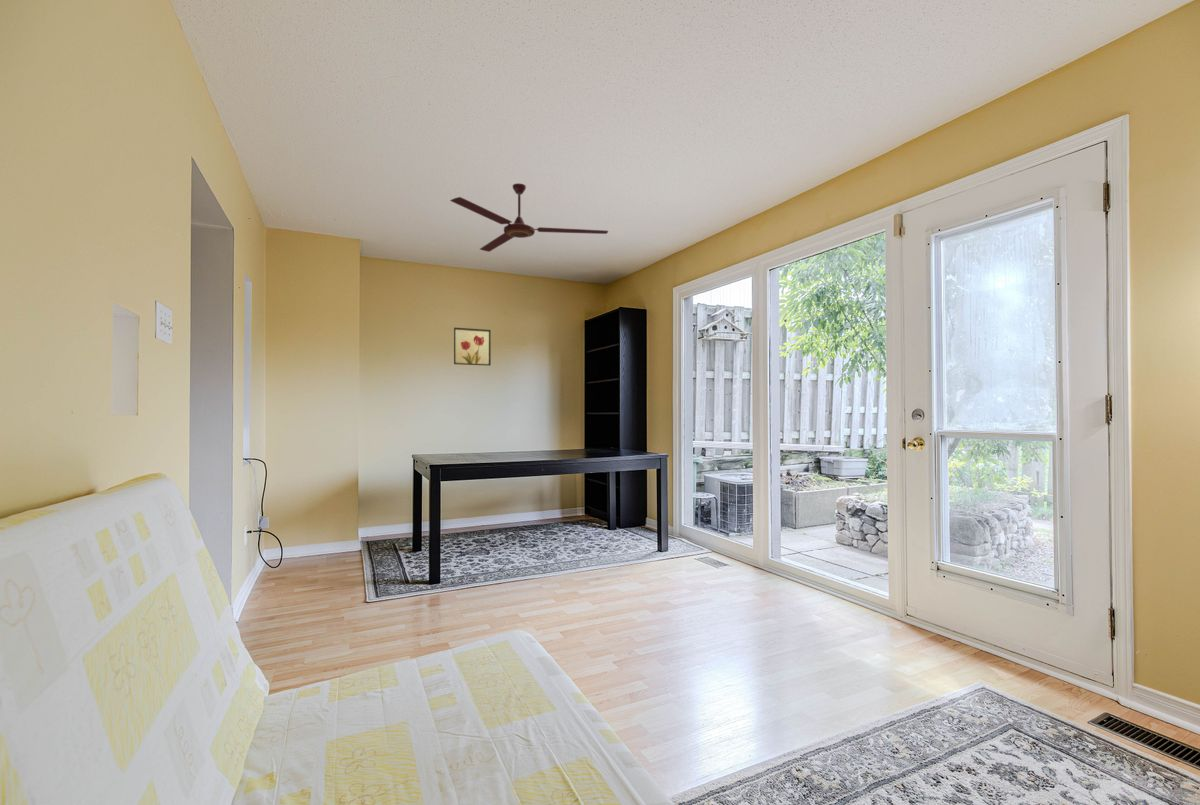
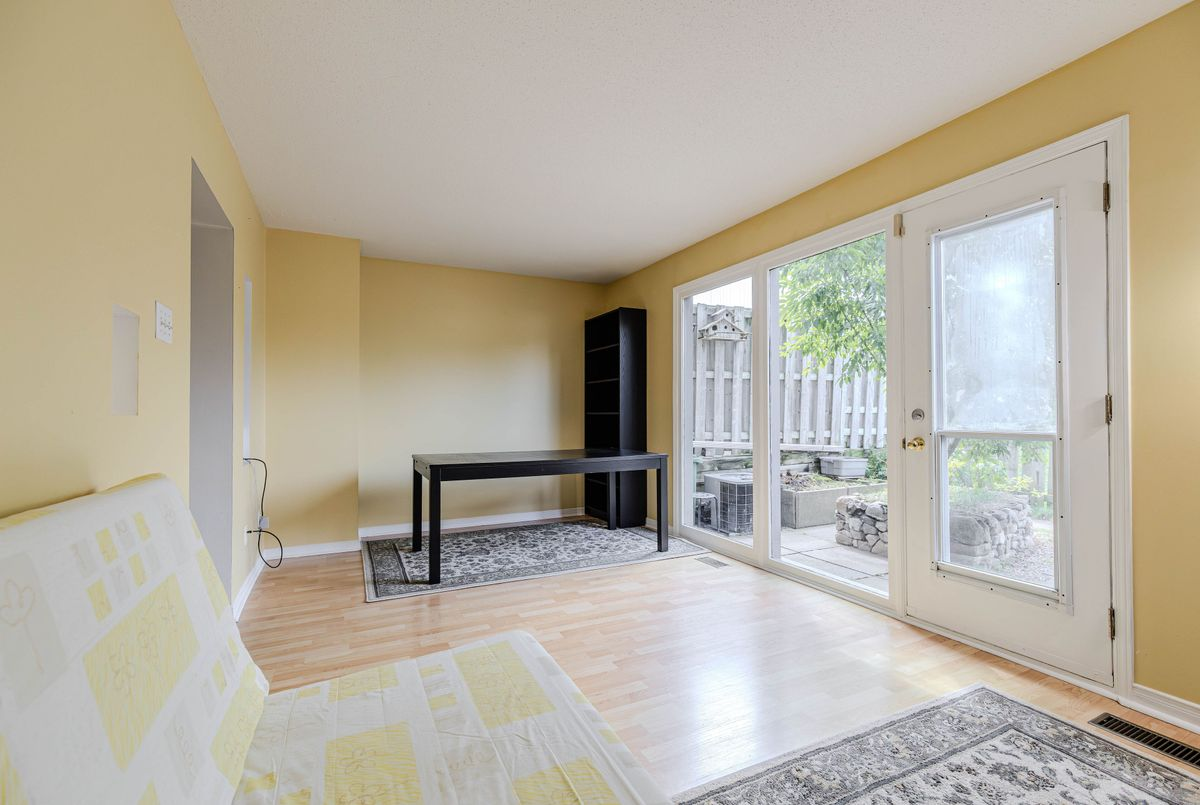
- ceiling fan (528, 225)
- wall art (472, 346)
